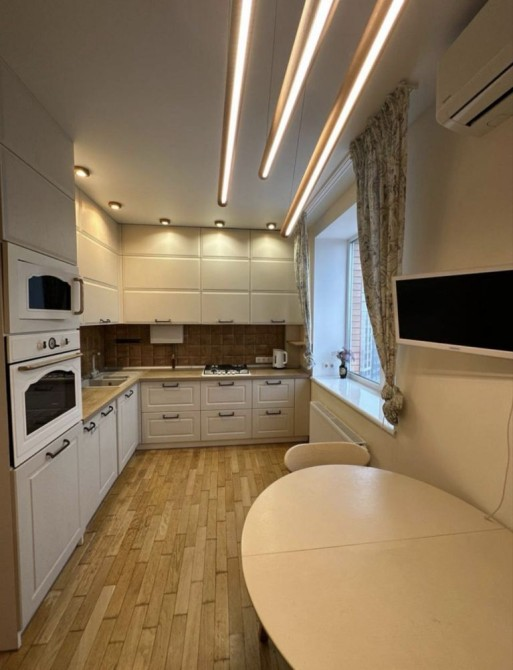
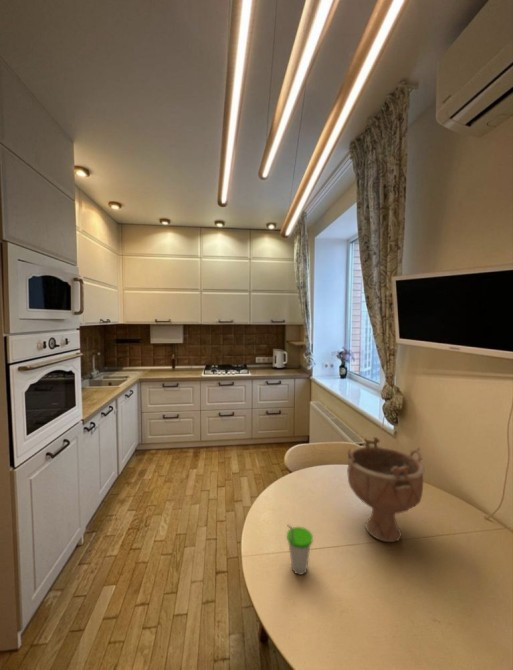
+ cup (299, 544)
+ decorative bowl (384, 489)
